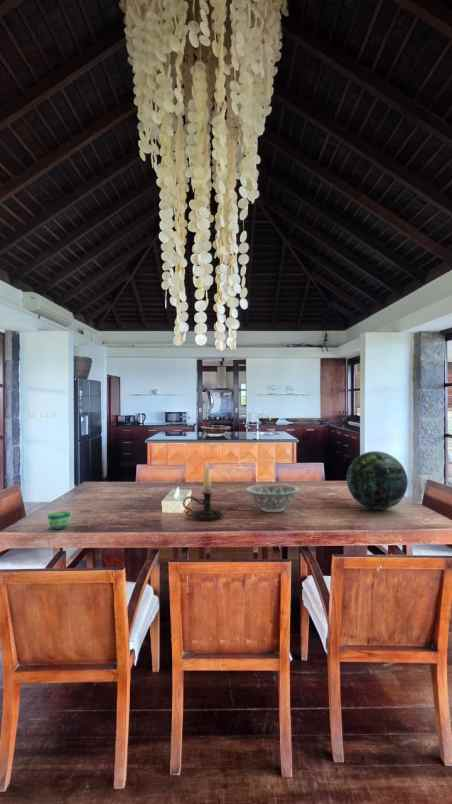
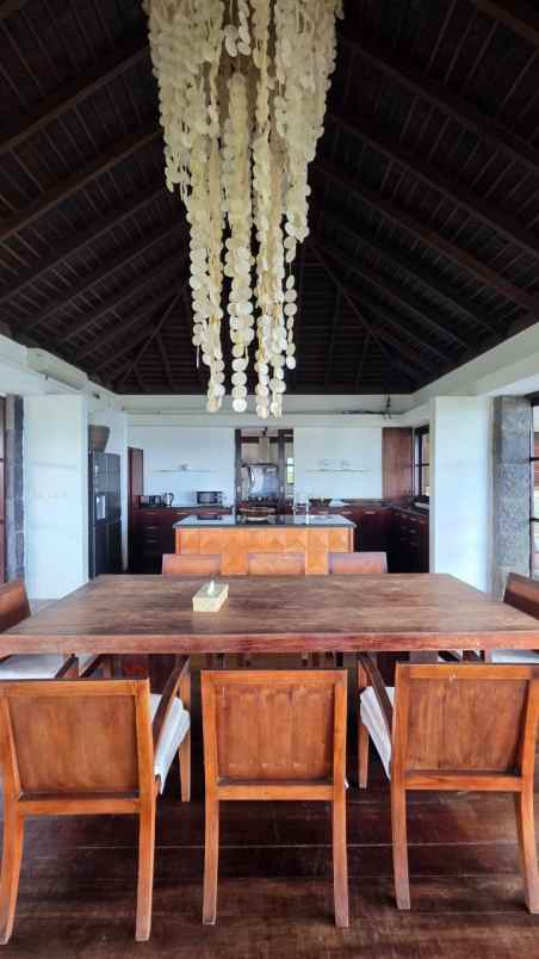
- decorative orb (376, 480)
- cup (60, 519)
- candle holder (203, 487)
- decorative bowl (272, 498)
